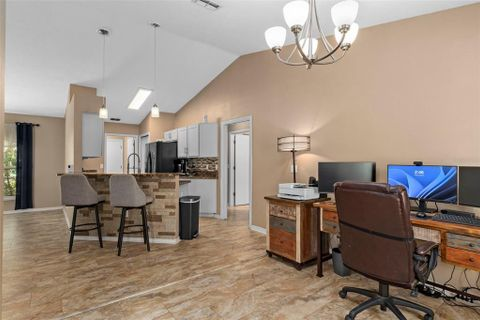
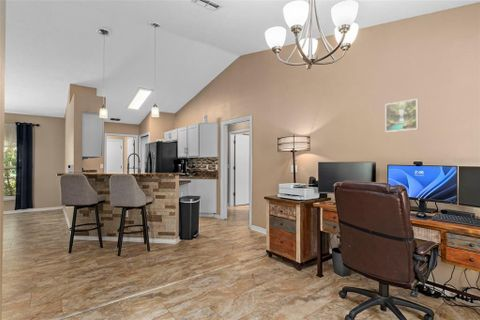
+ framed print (401, 116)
